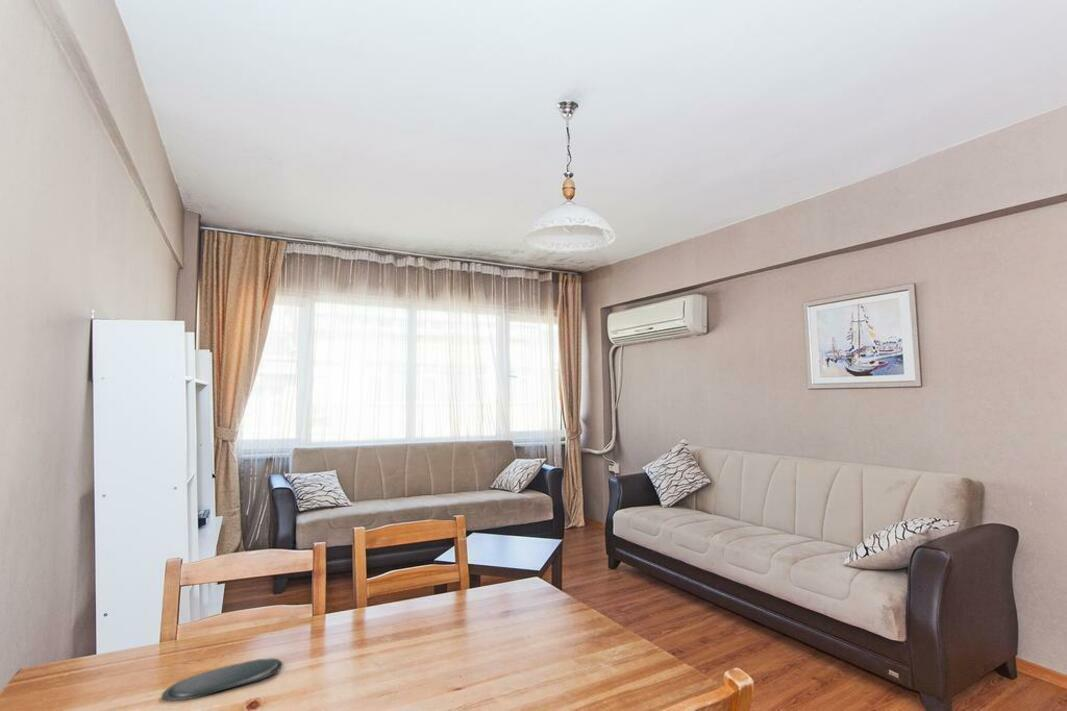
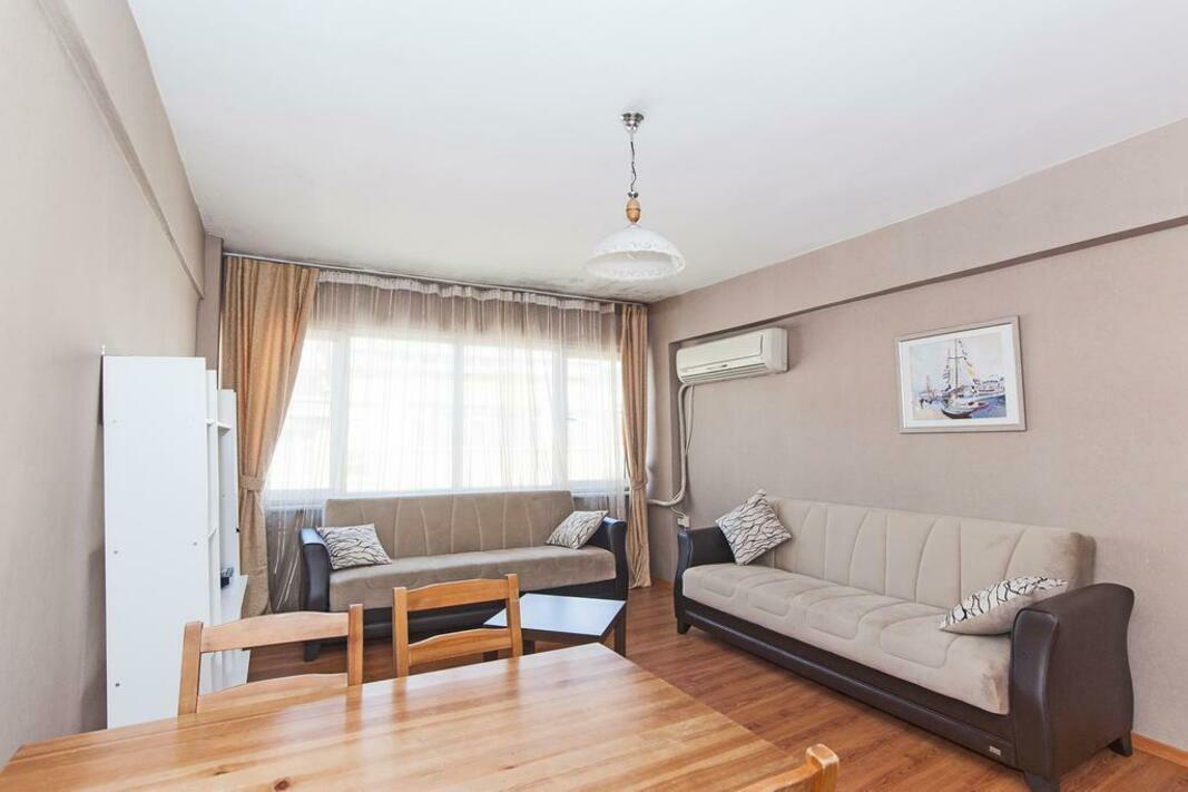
- oval tray (225, 678)
